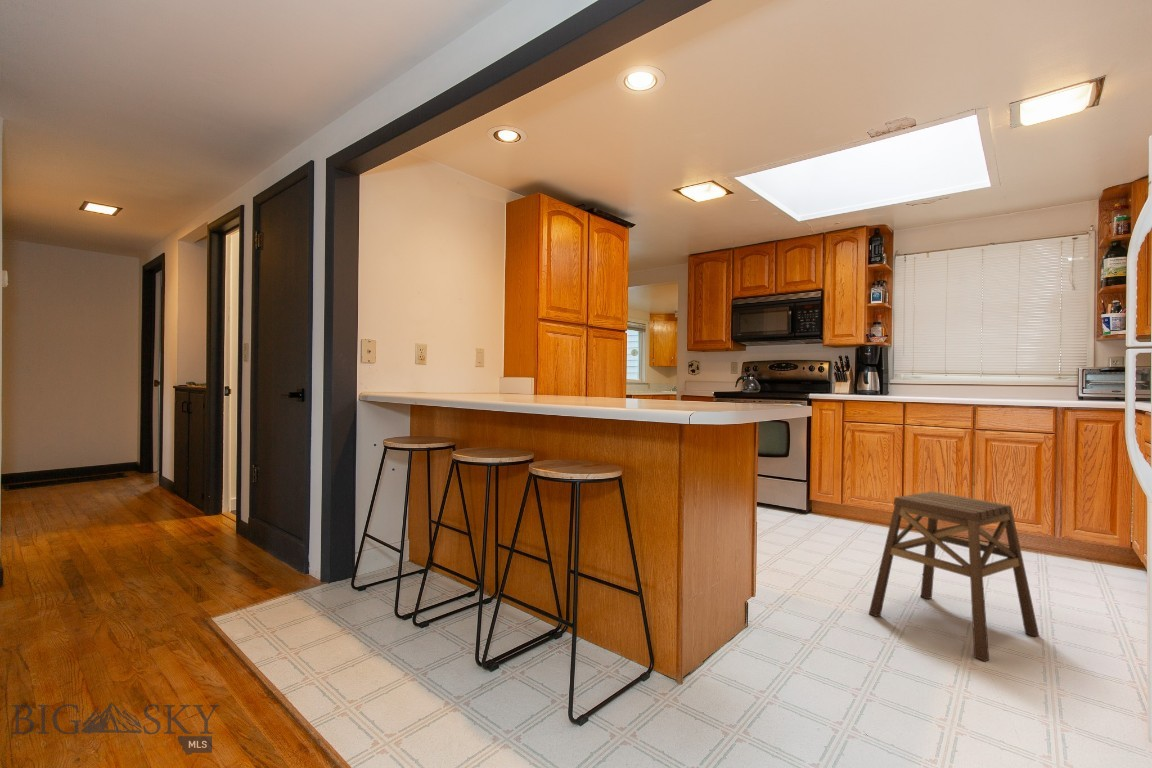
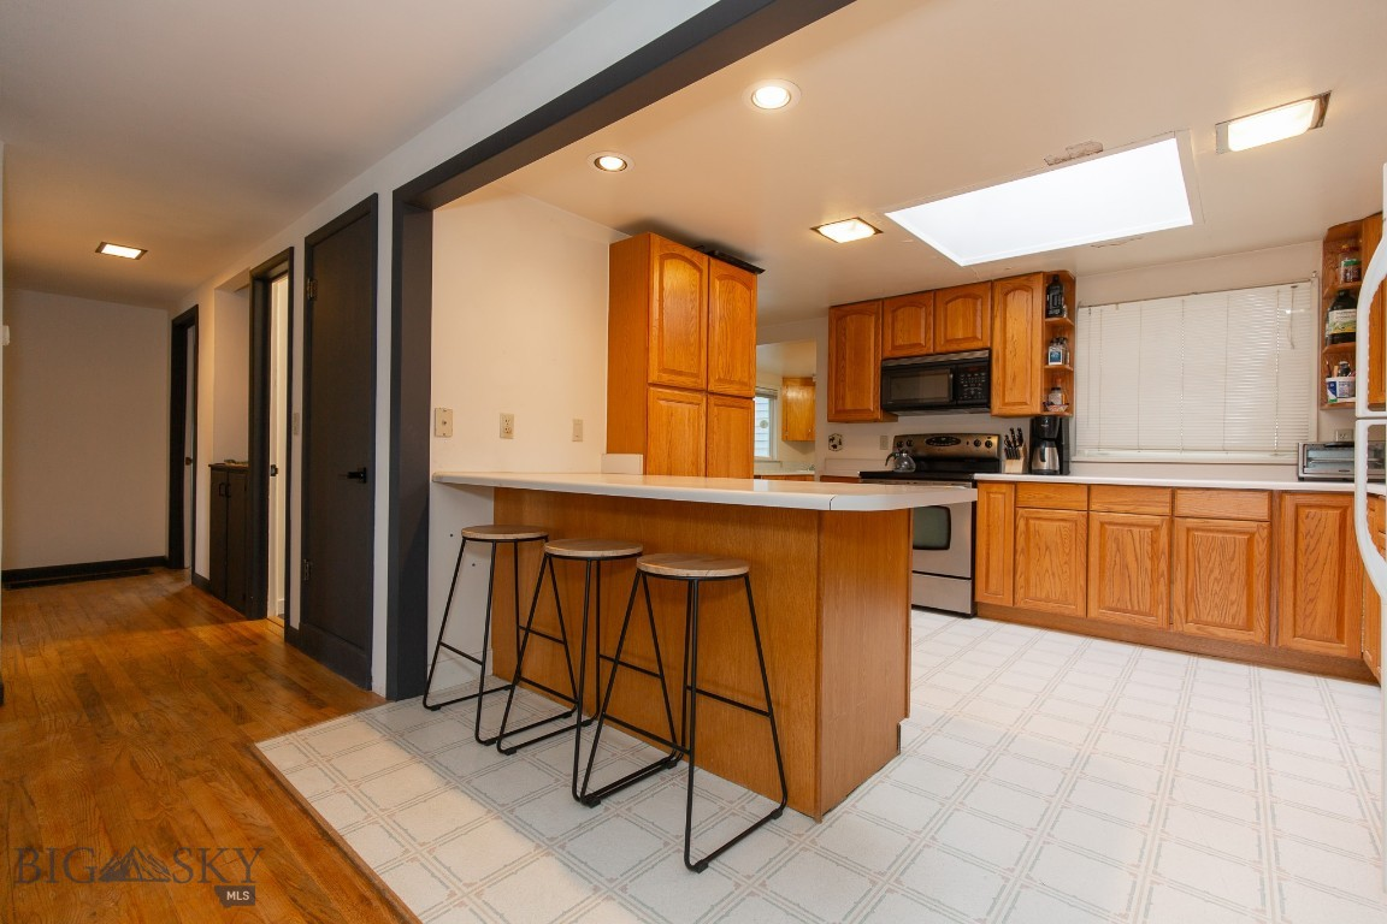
- stool (951, 563)
